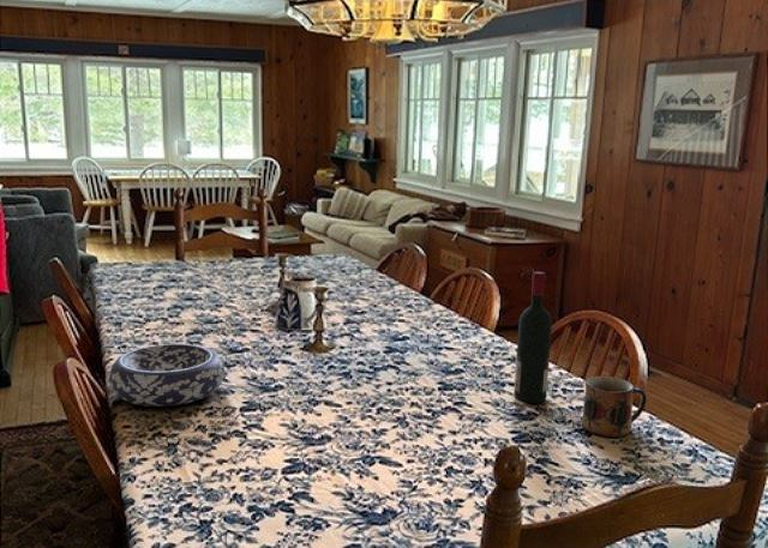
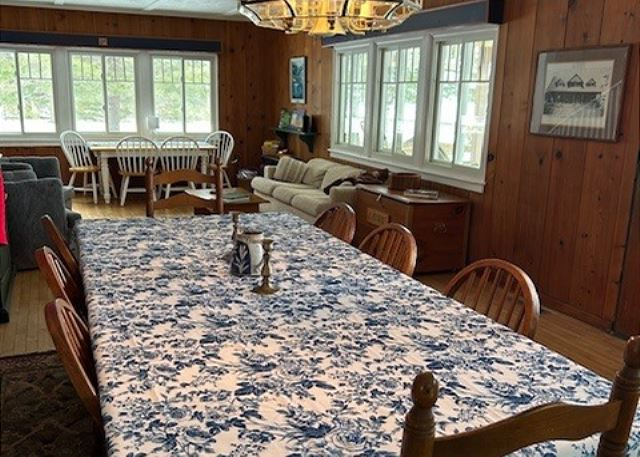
- mug (611, 404)
- decorative bowl (167, 374)
- alcohol (534, 336)
